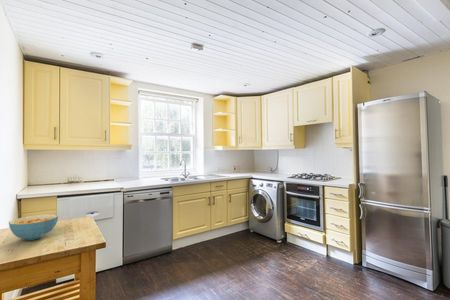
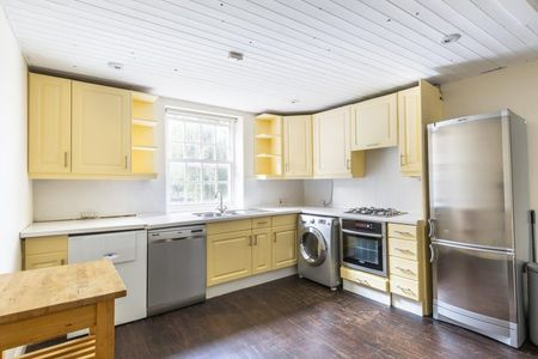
- cereal bowl (34, 228)
